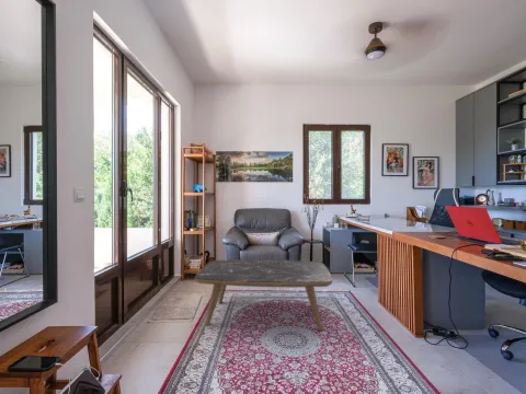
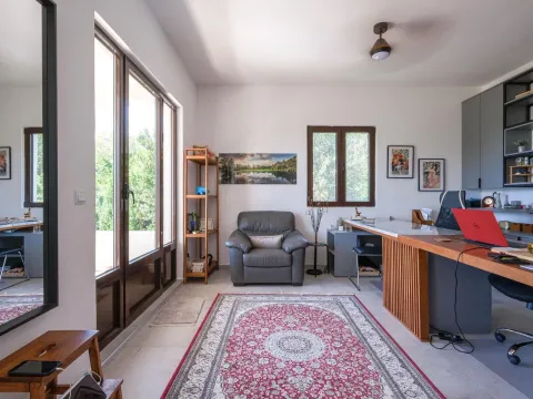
- coffee table (264, 286)
